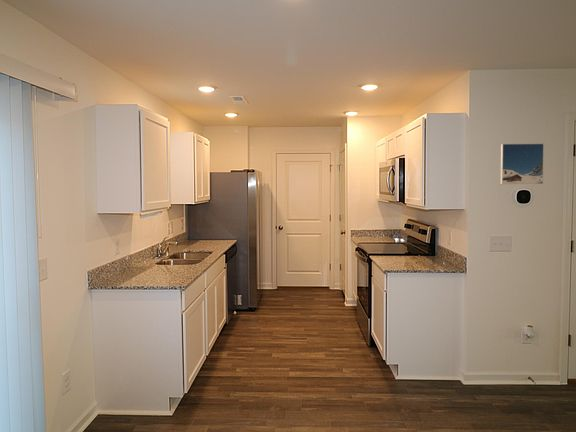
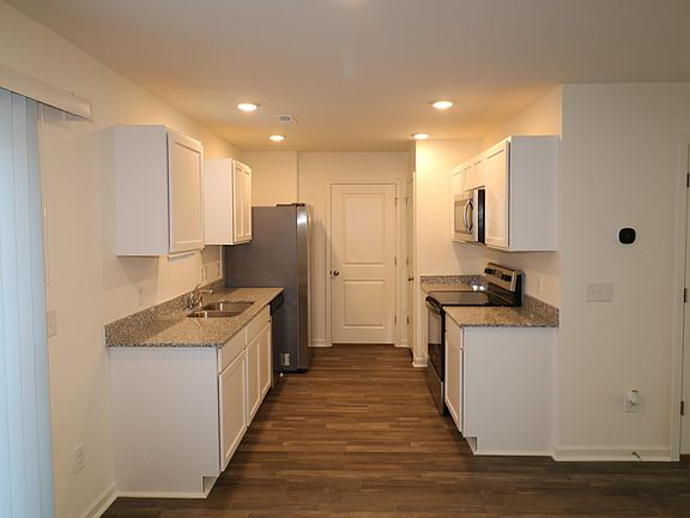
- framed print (521, 164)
